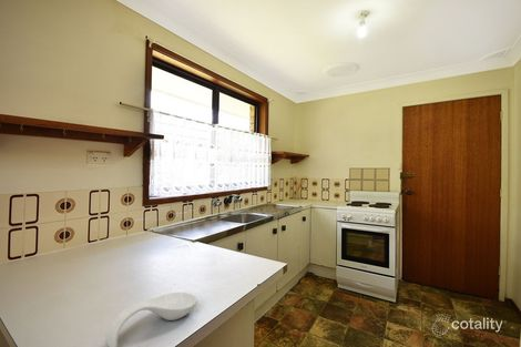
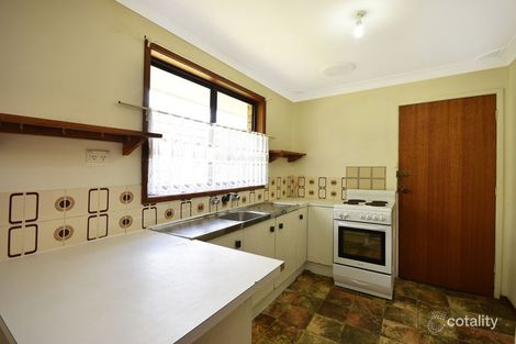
- spoon rest (156, 310)
